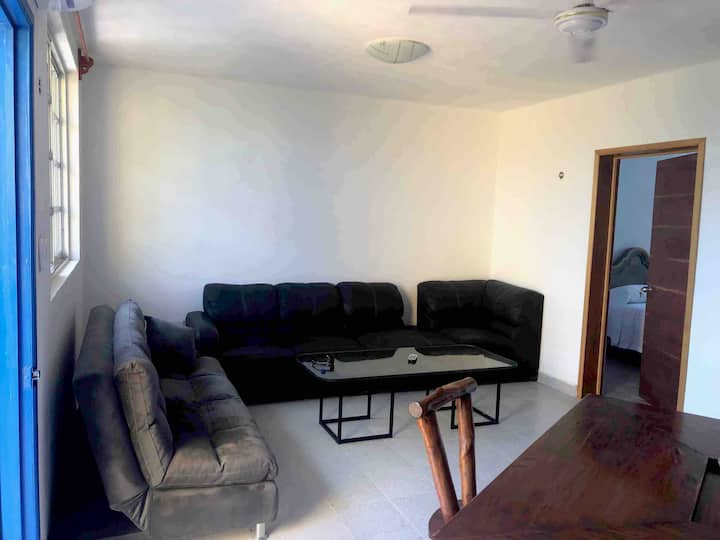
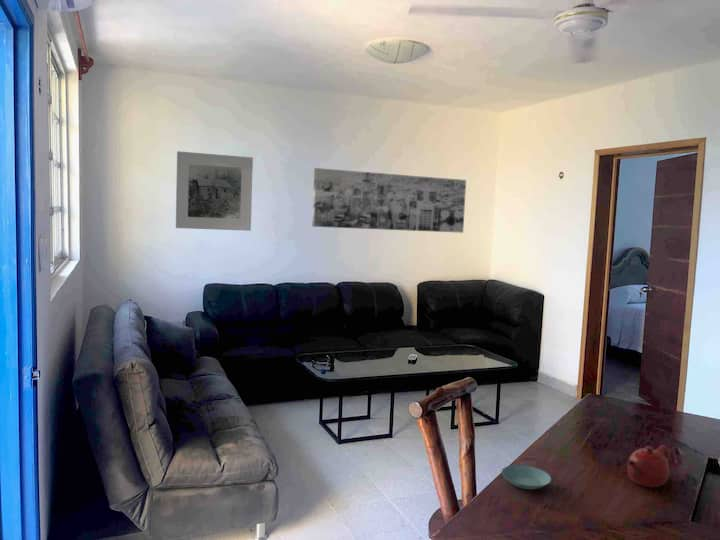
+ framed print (214, 192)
+ saucer (525, 479)
+ wall art (392, 202)
+ teapot (648, 464)
